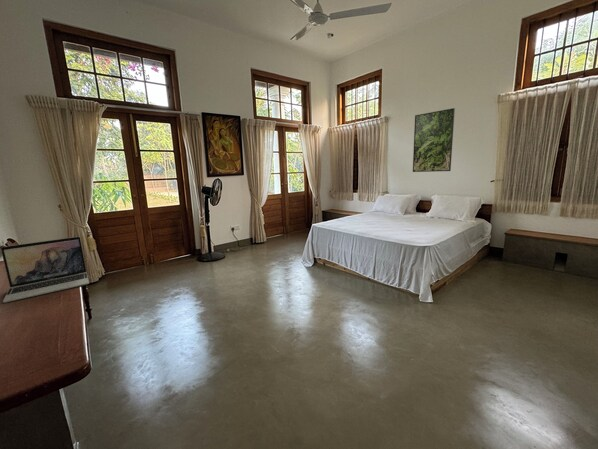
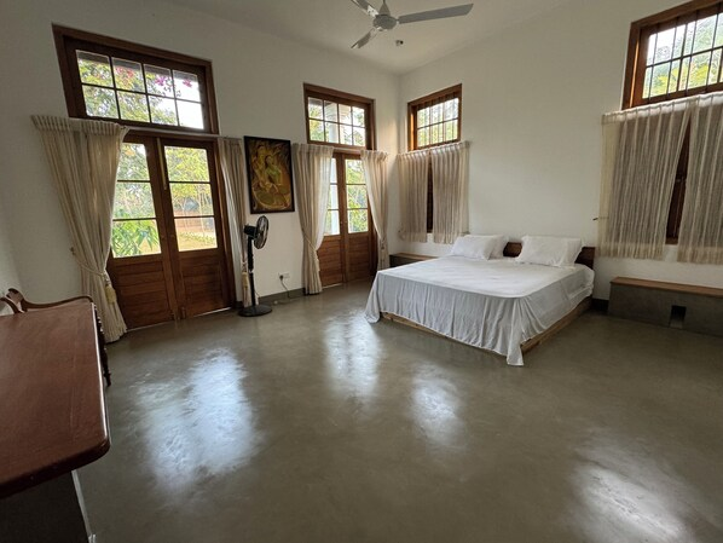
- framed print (432, 142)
- laptop (45, 266)
